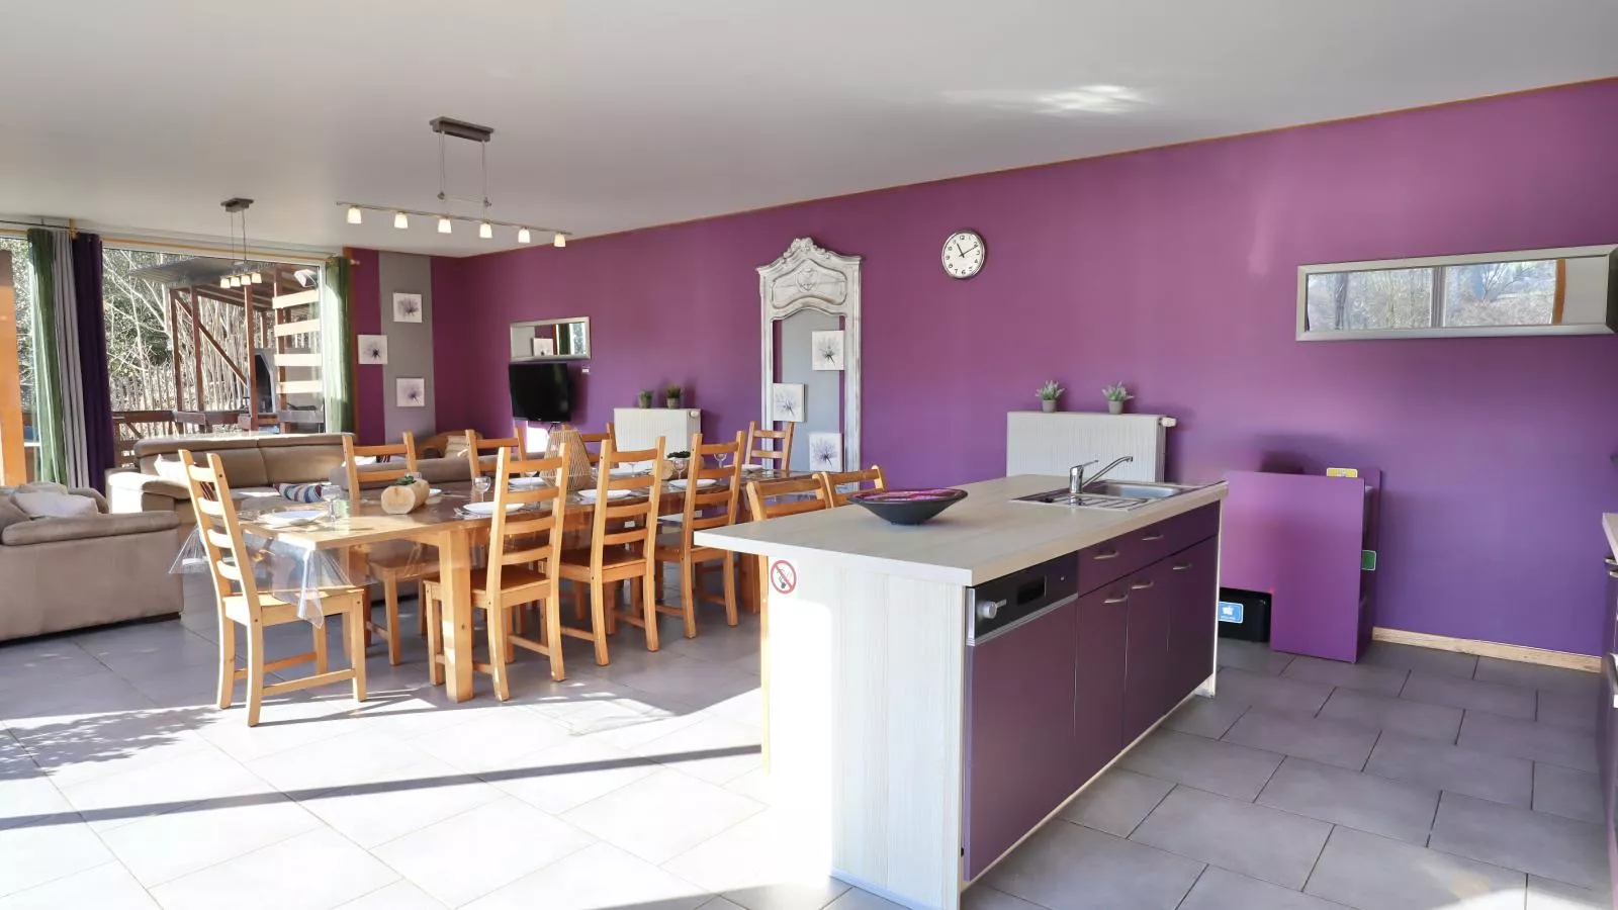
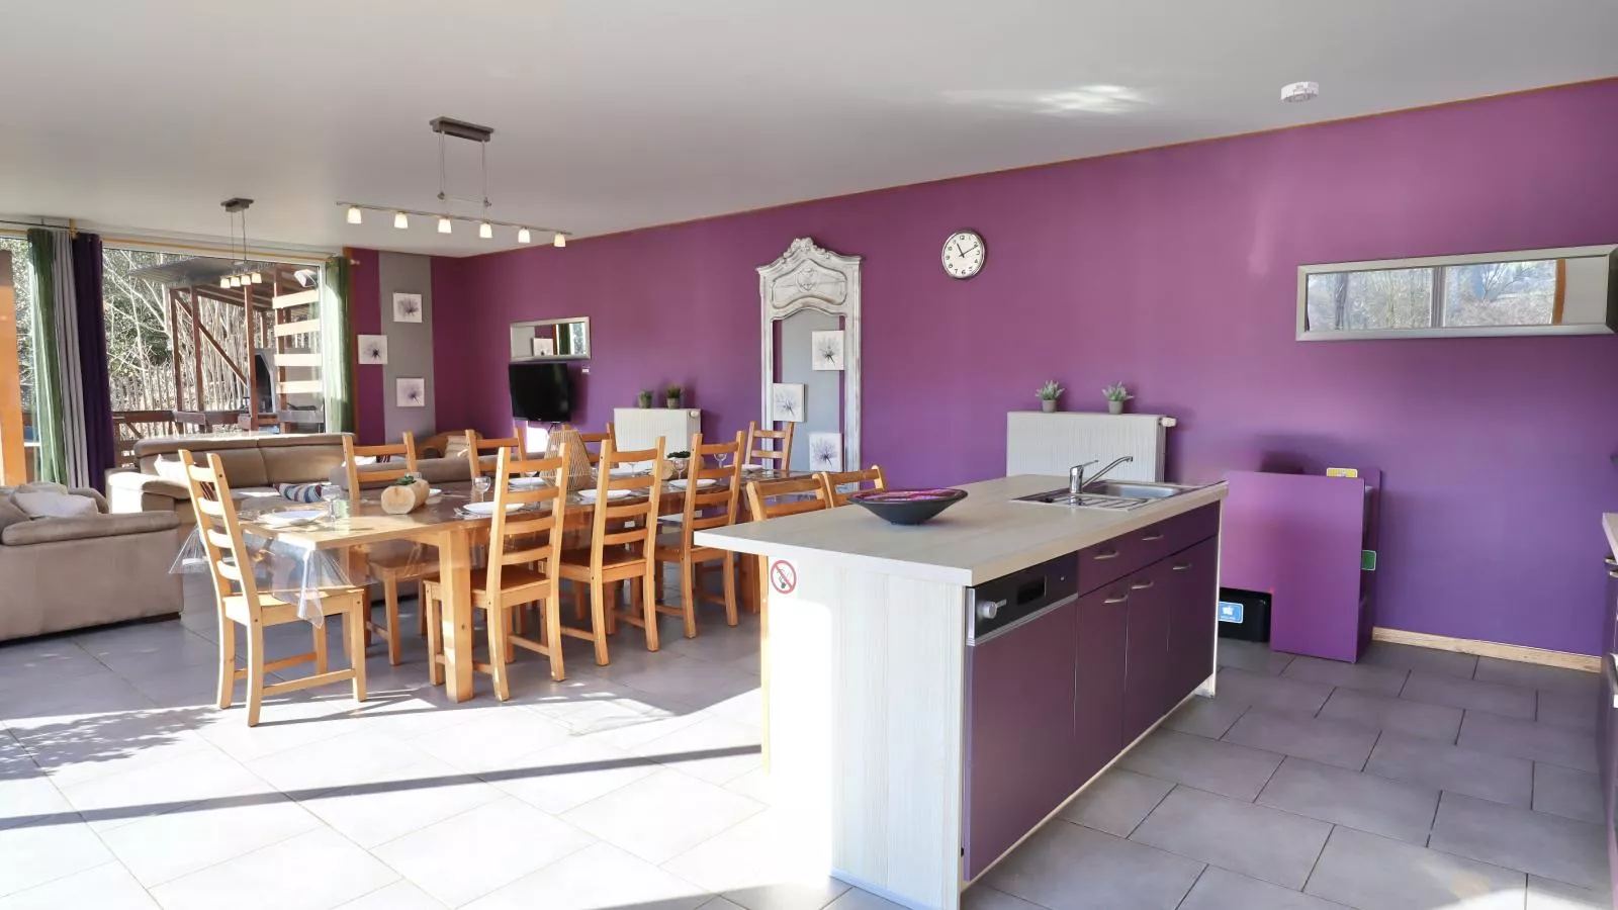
+ smoke detector (1299, 91)
